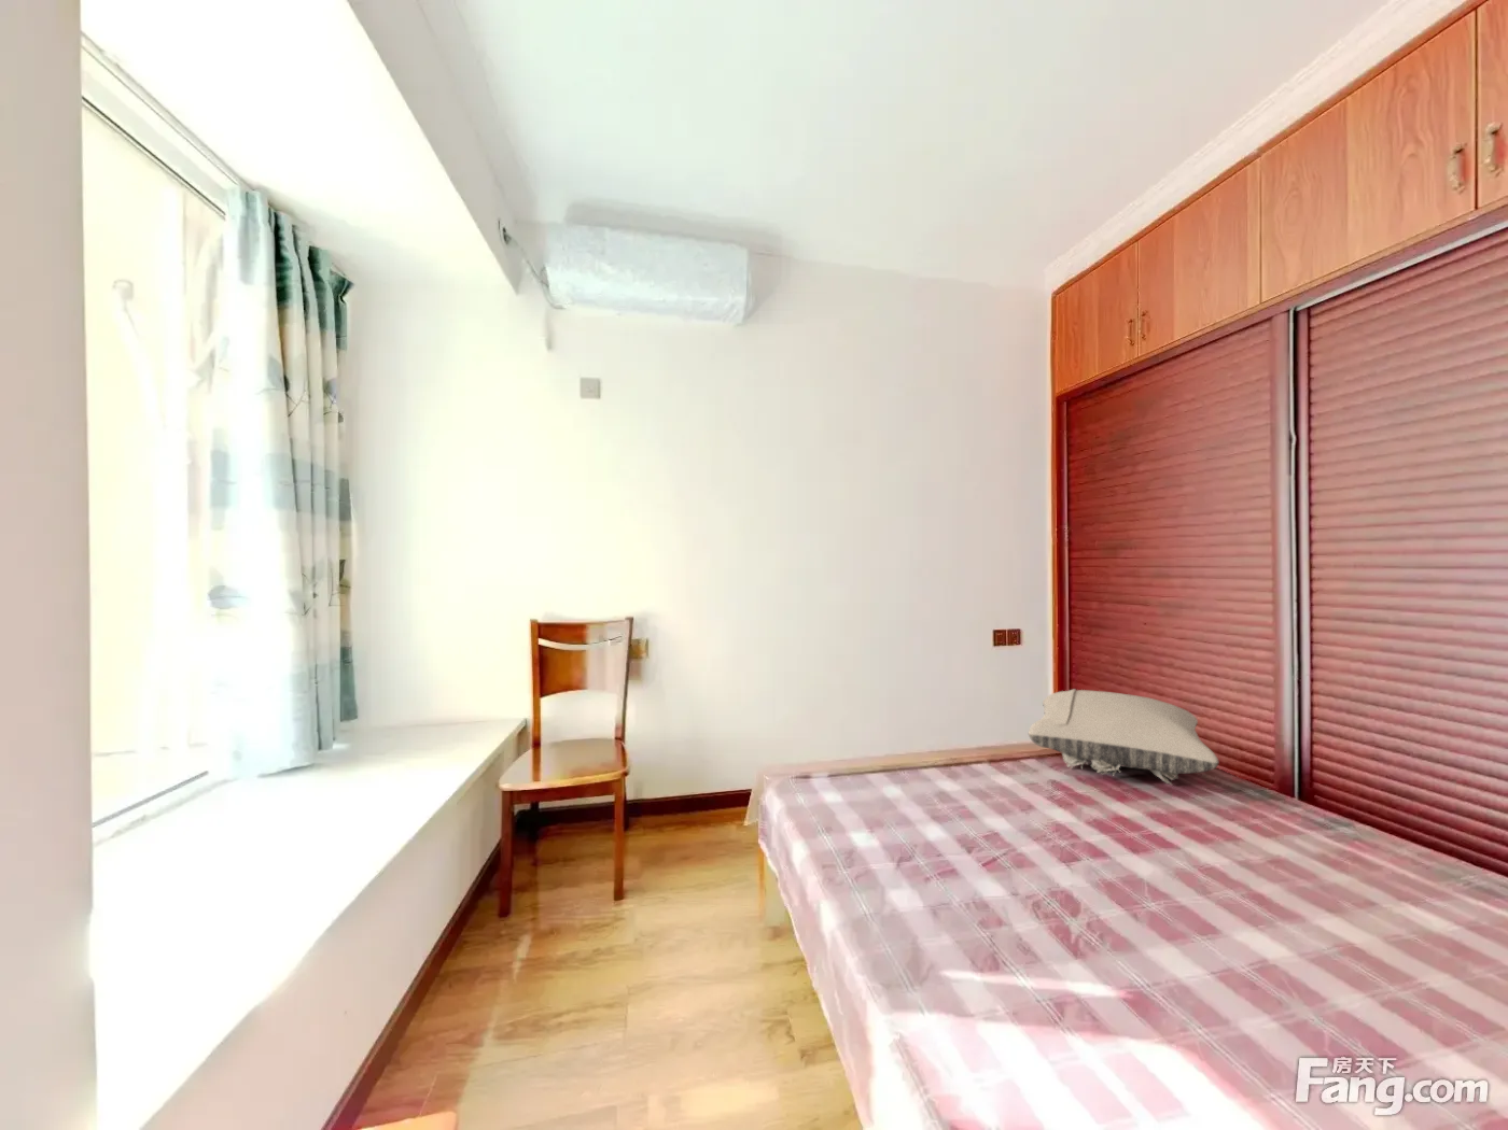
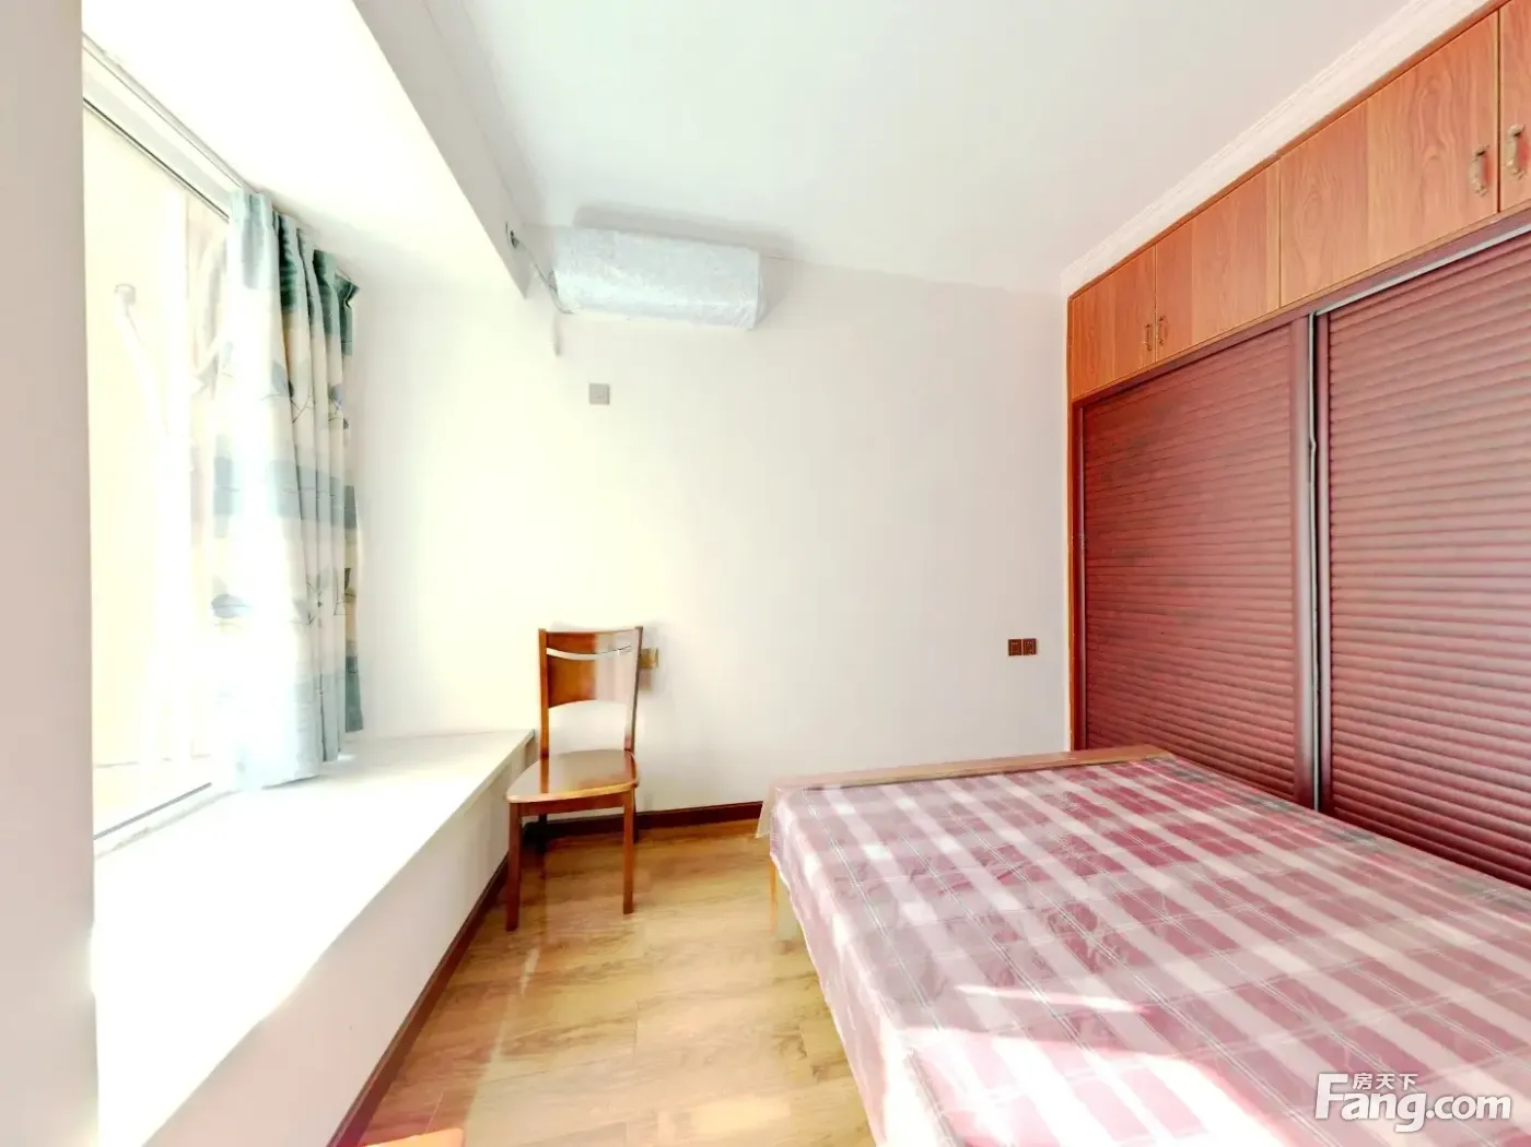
- pillow (1115, 730)
